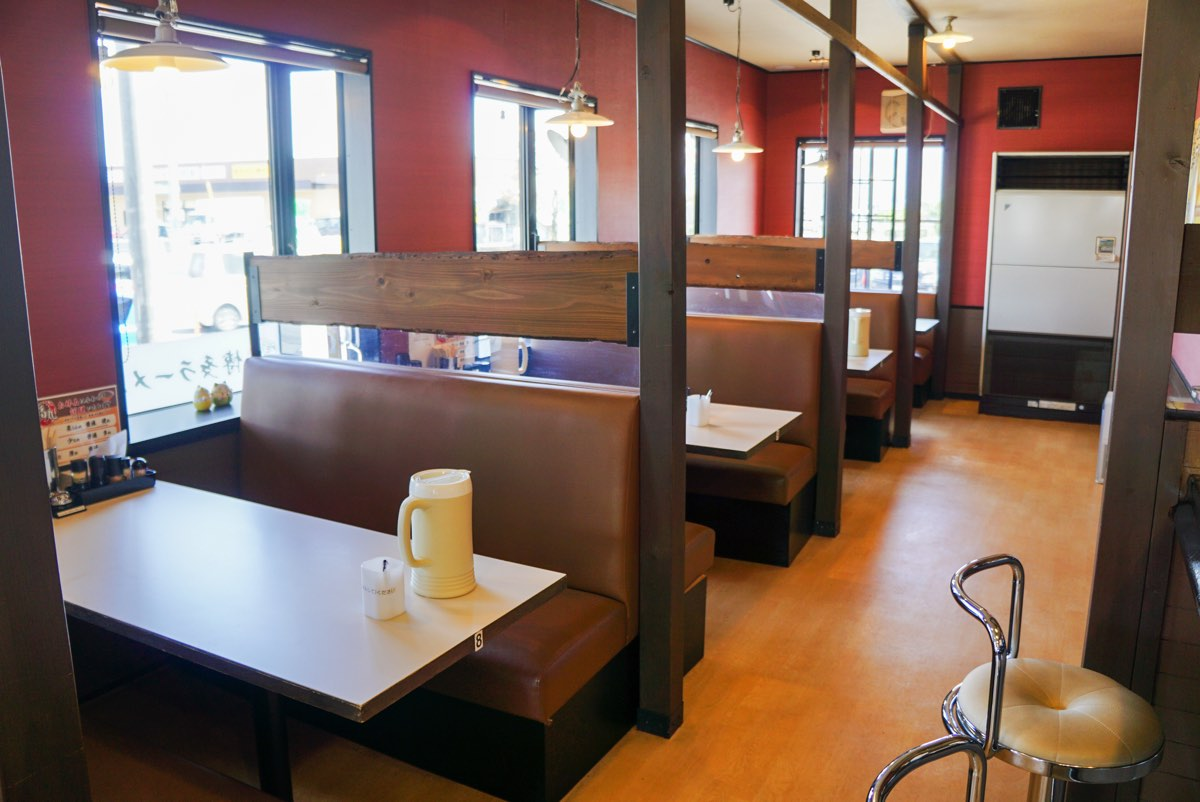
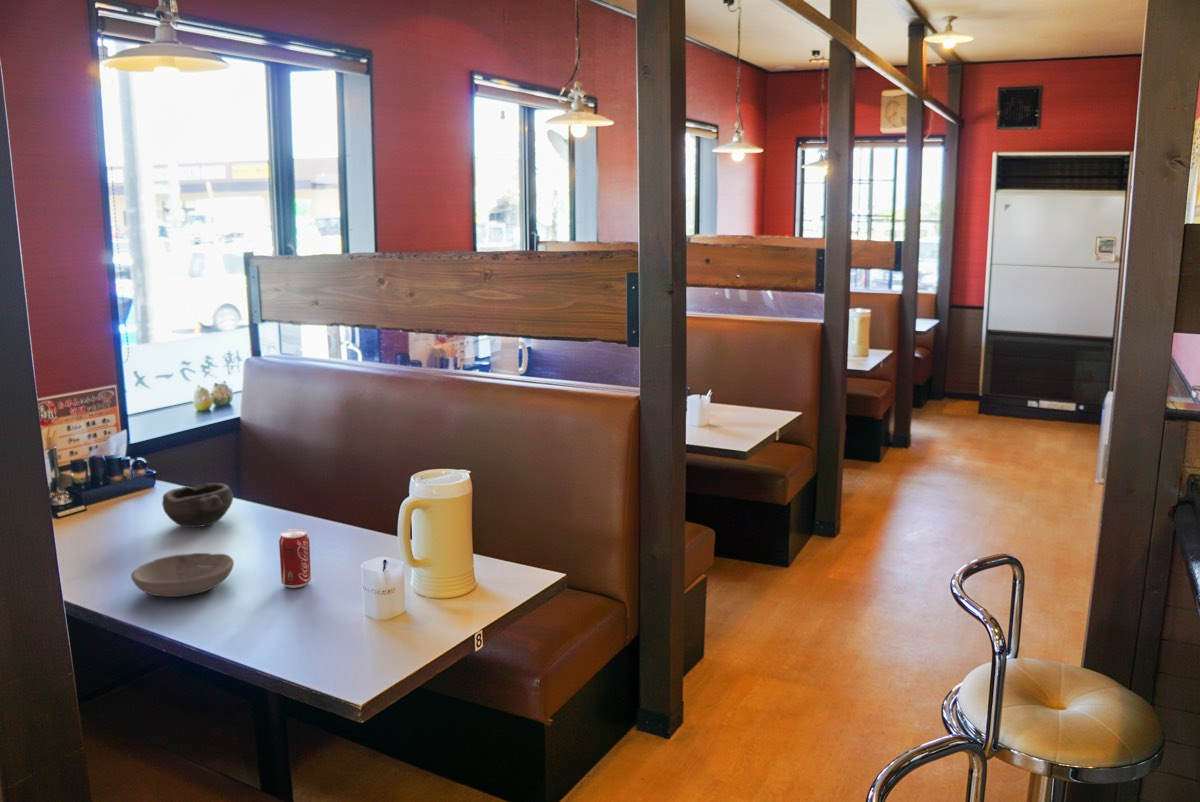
+ bowl (184, 577)
+ bowl (198, 507)
+ beverage can (295, 557)
